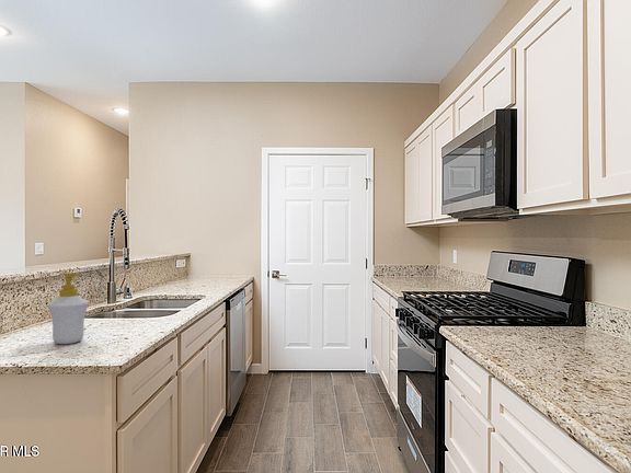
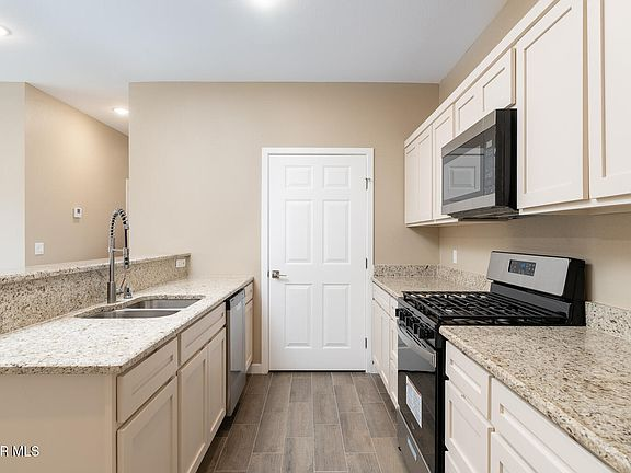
- soap bottle (68, 307)
